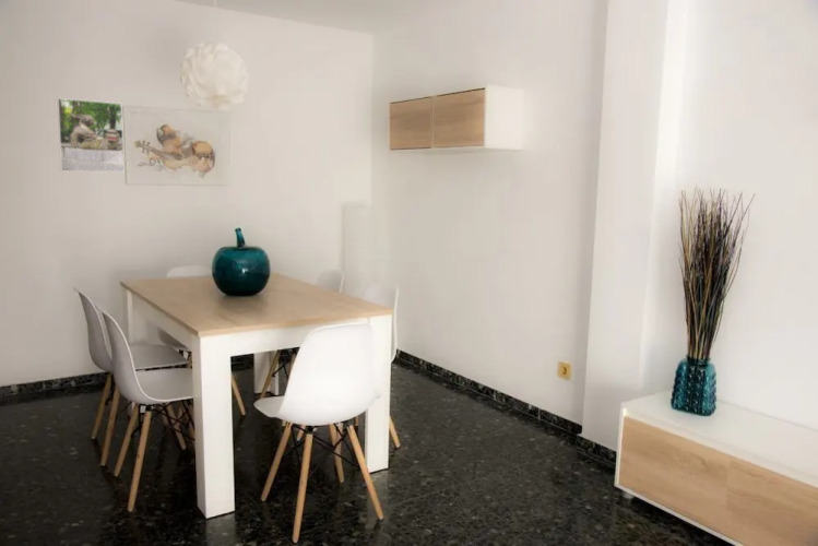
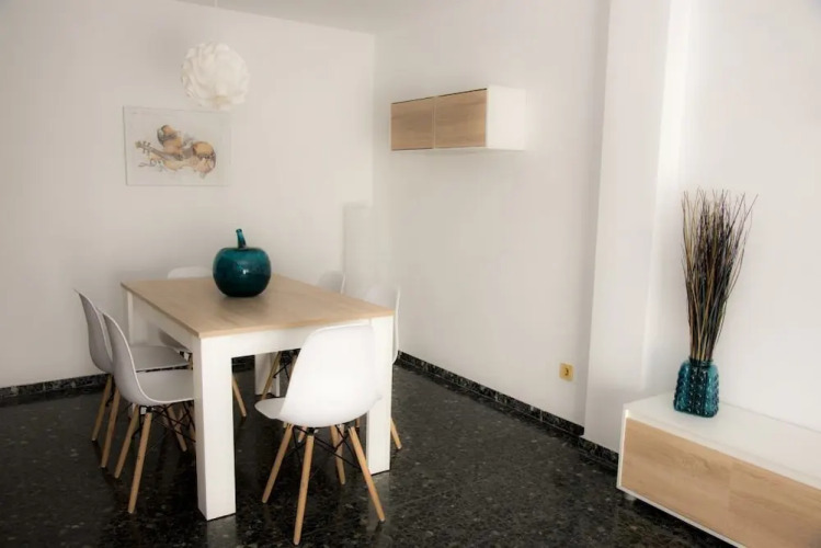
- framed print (92, 136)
